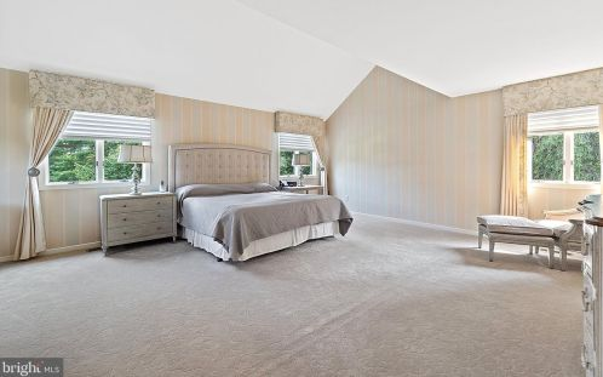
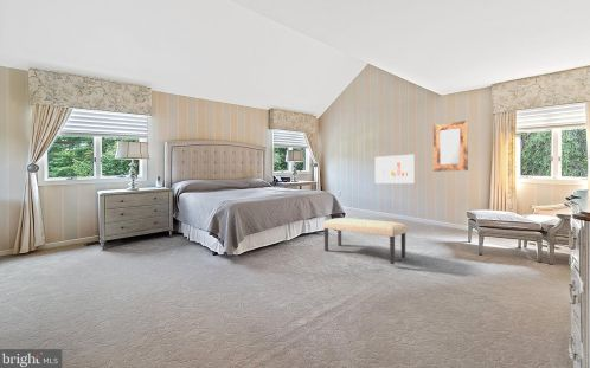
+ home mirror (449, 147)
+ wall art (393, 169)
+ bench (363, 232)
